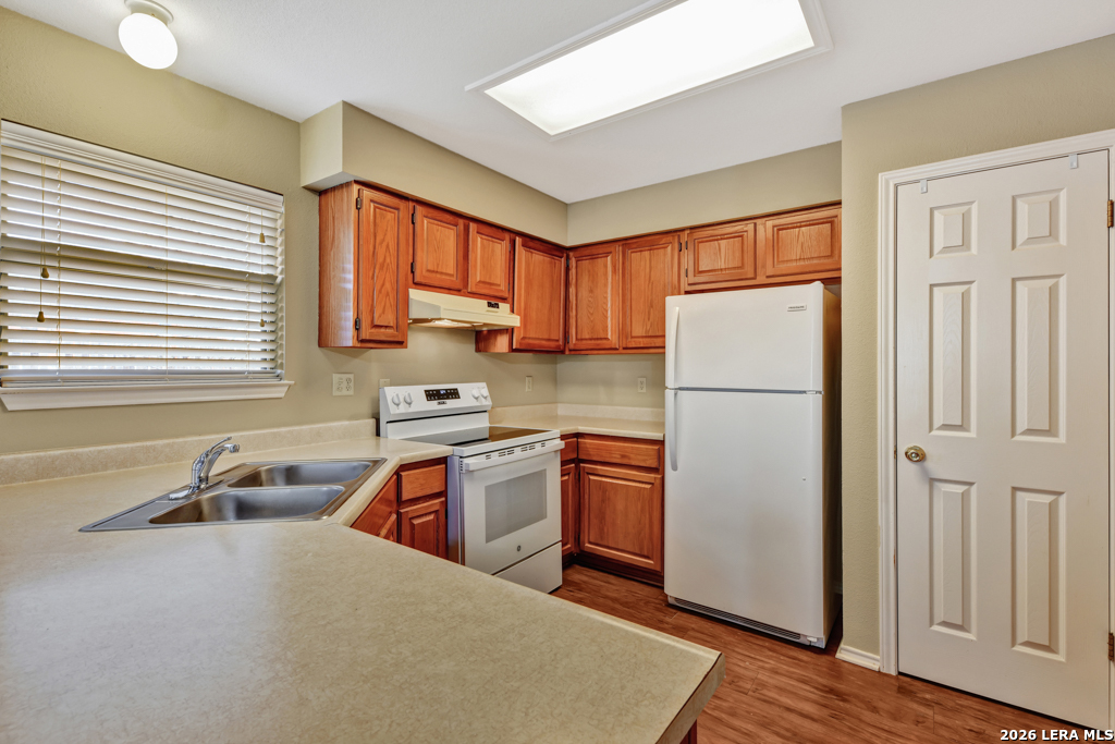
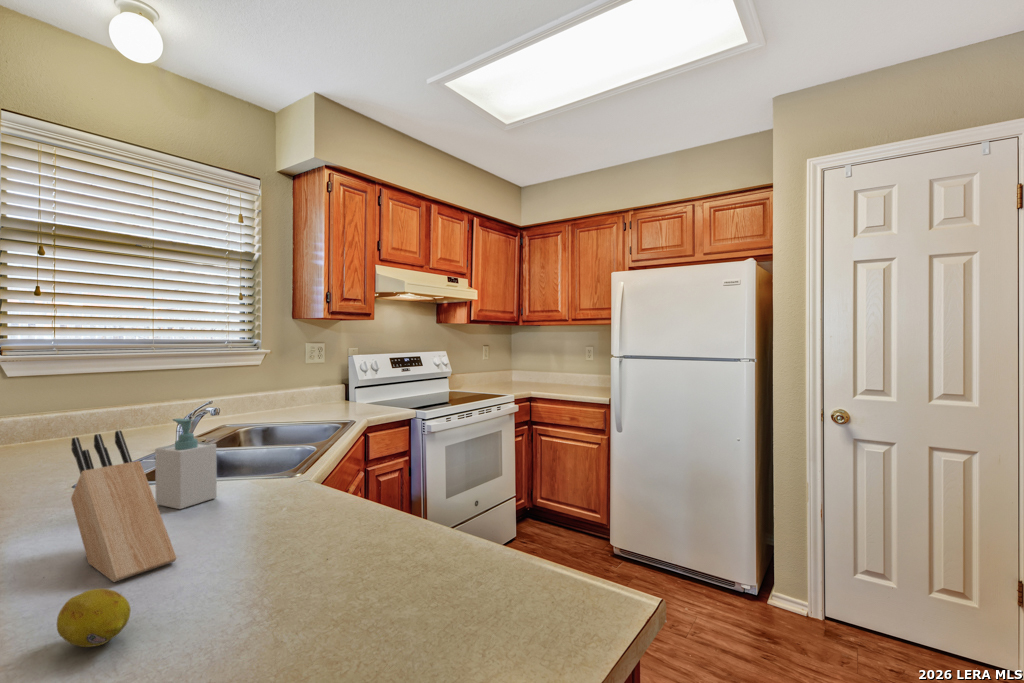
+ soap bottle (186, 460)
+ knife block (118, 496)
+ fruit (96, 617)
